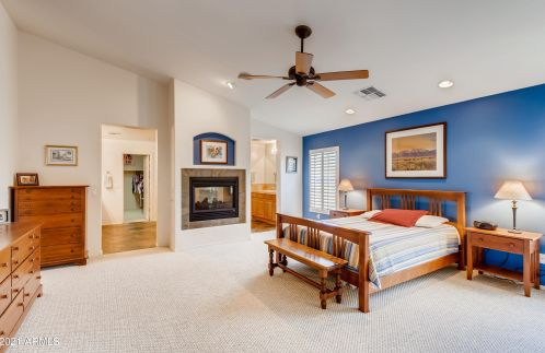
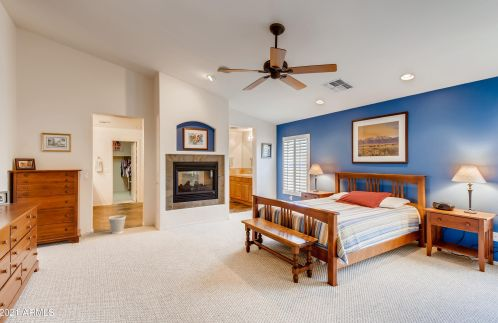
+ wastebasket (117, 224)
